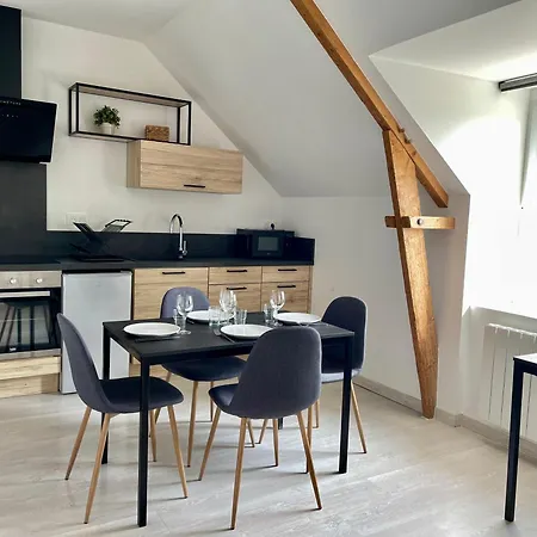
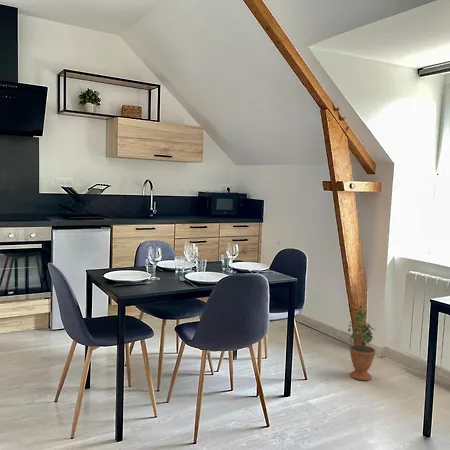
+ potted plant (360, 339)
